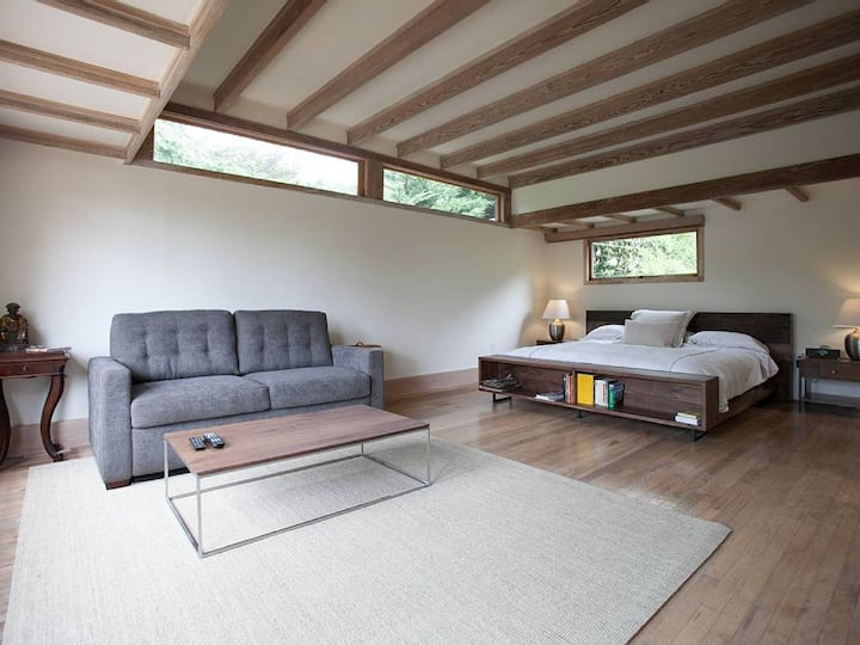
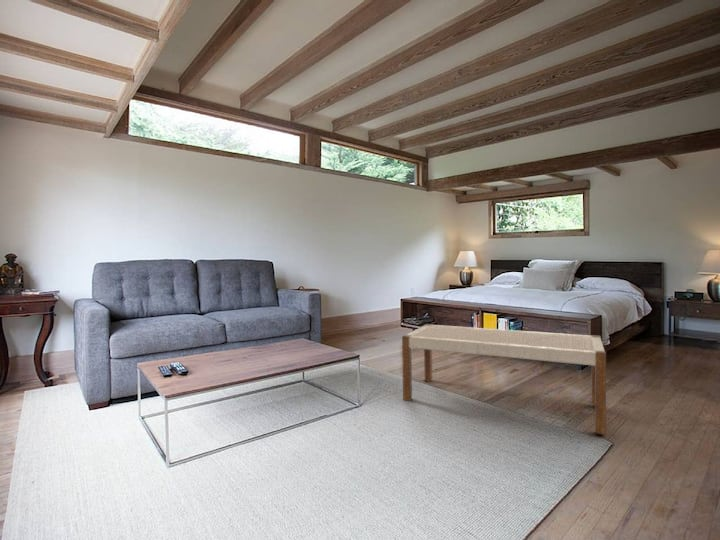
+ bench (501, 356)
